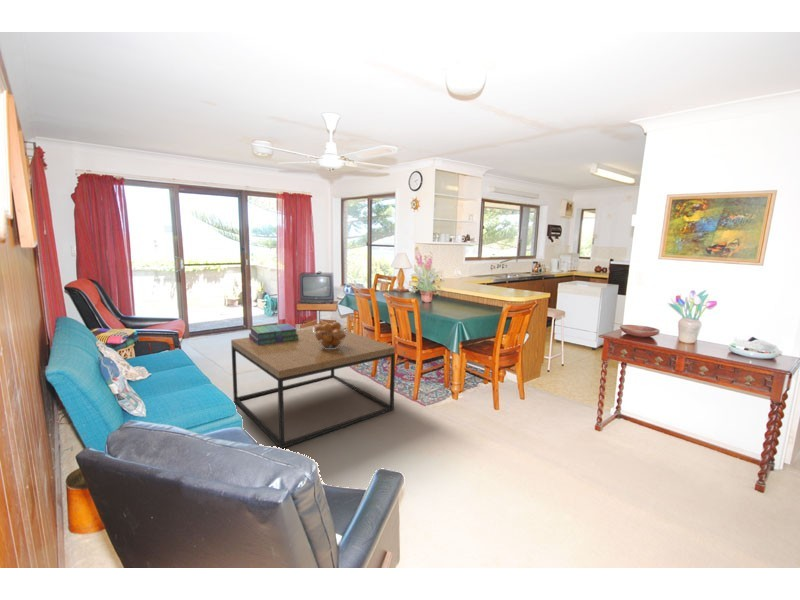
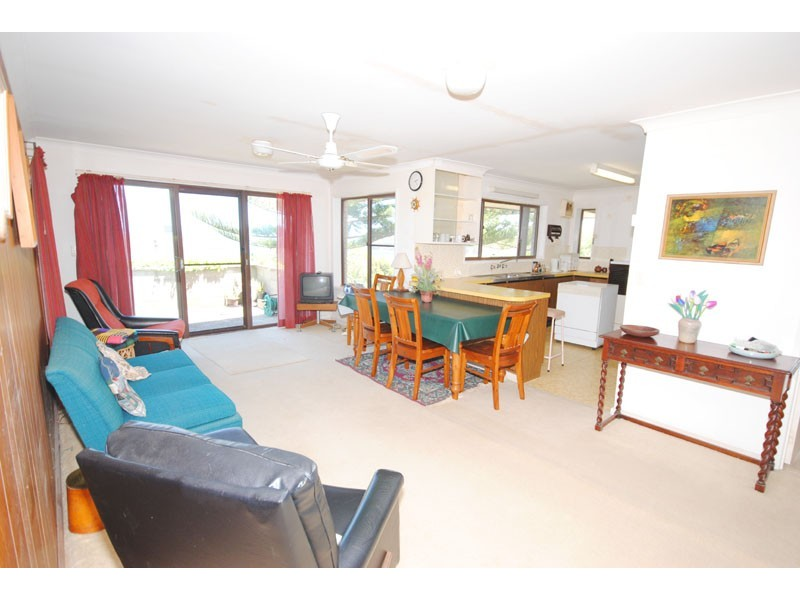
- coffee table (312, 374)
- stack of books (273, 333)
- fruit basket (330, 334)
